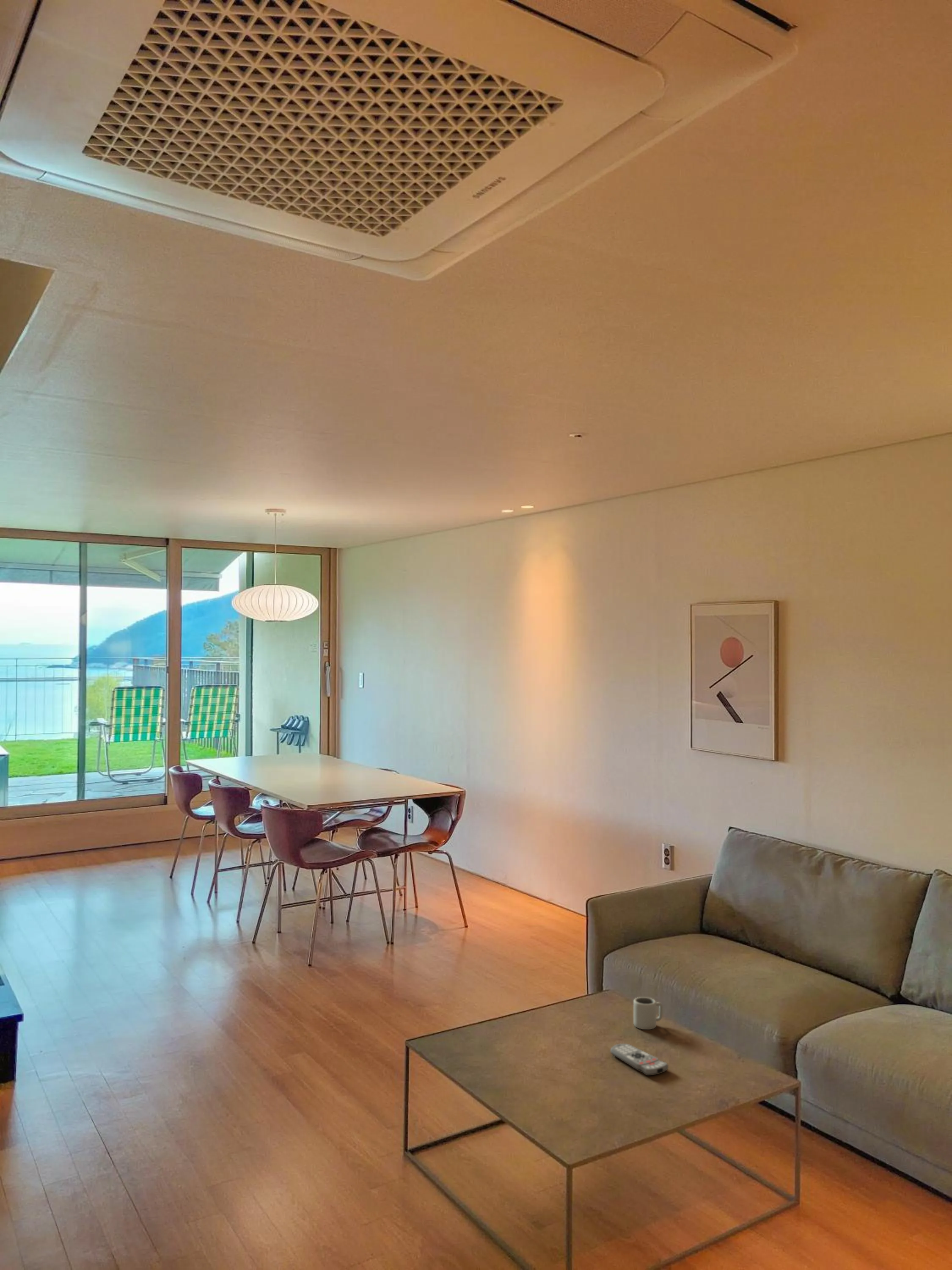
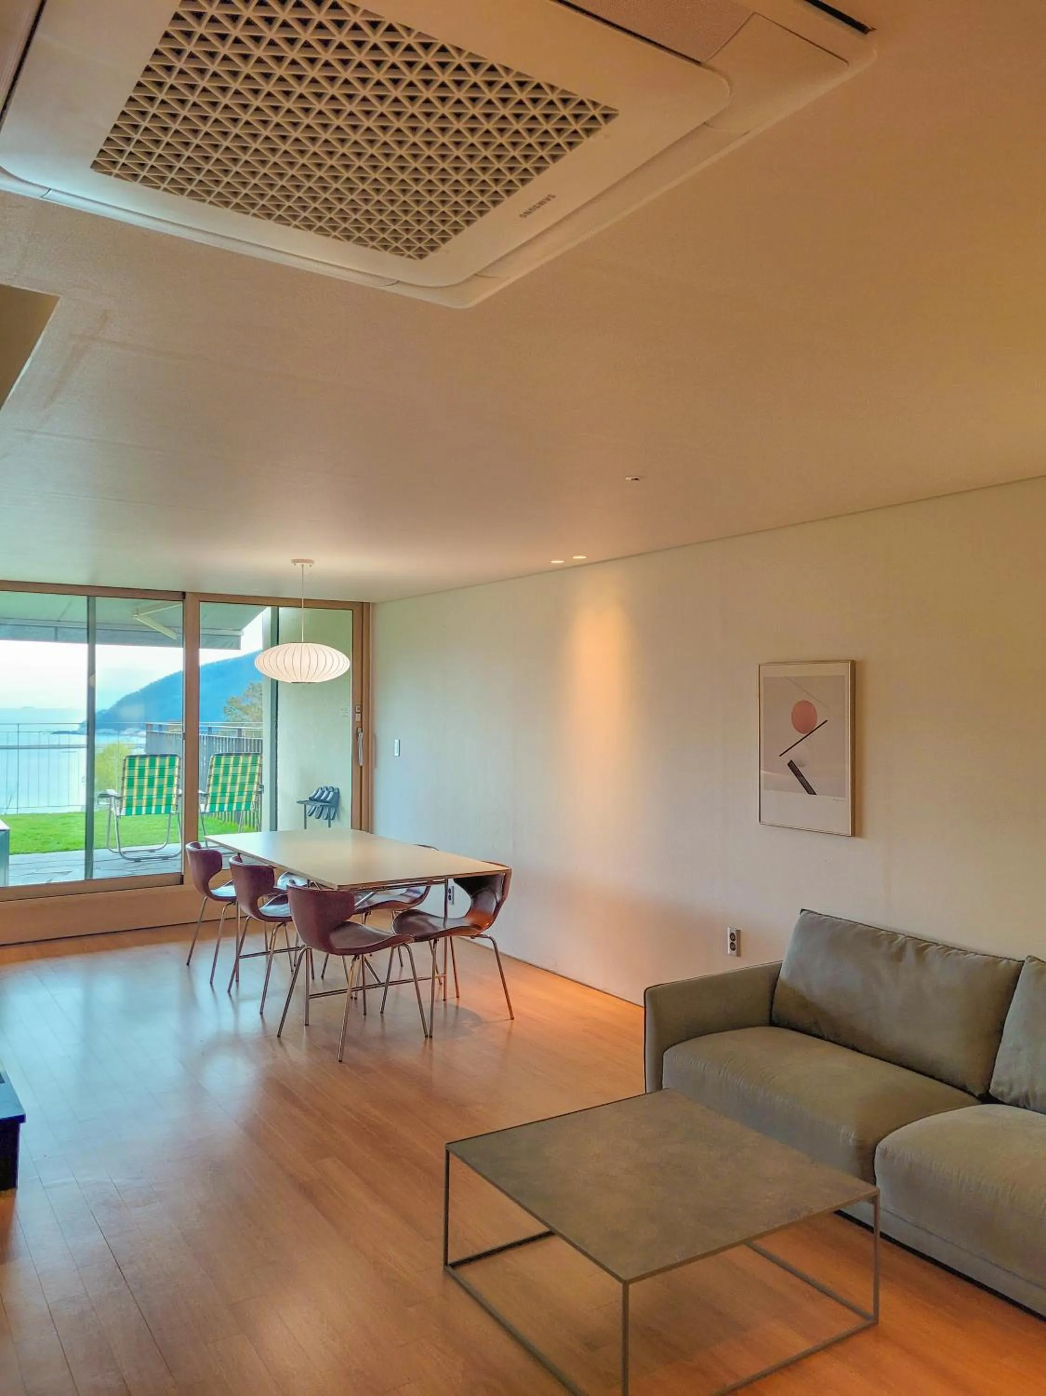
- cup (648, 1013)
- remote control (637, 1059)
